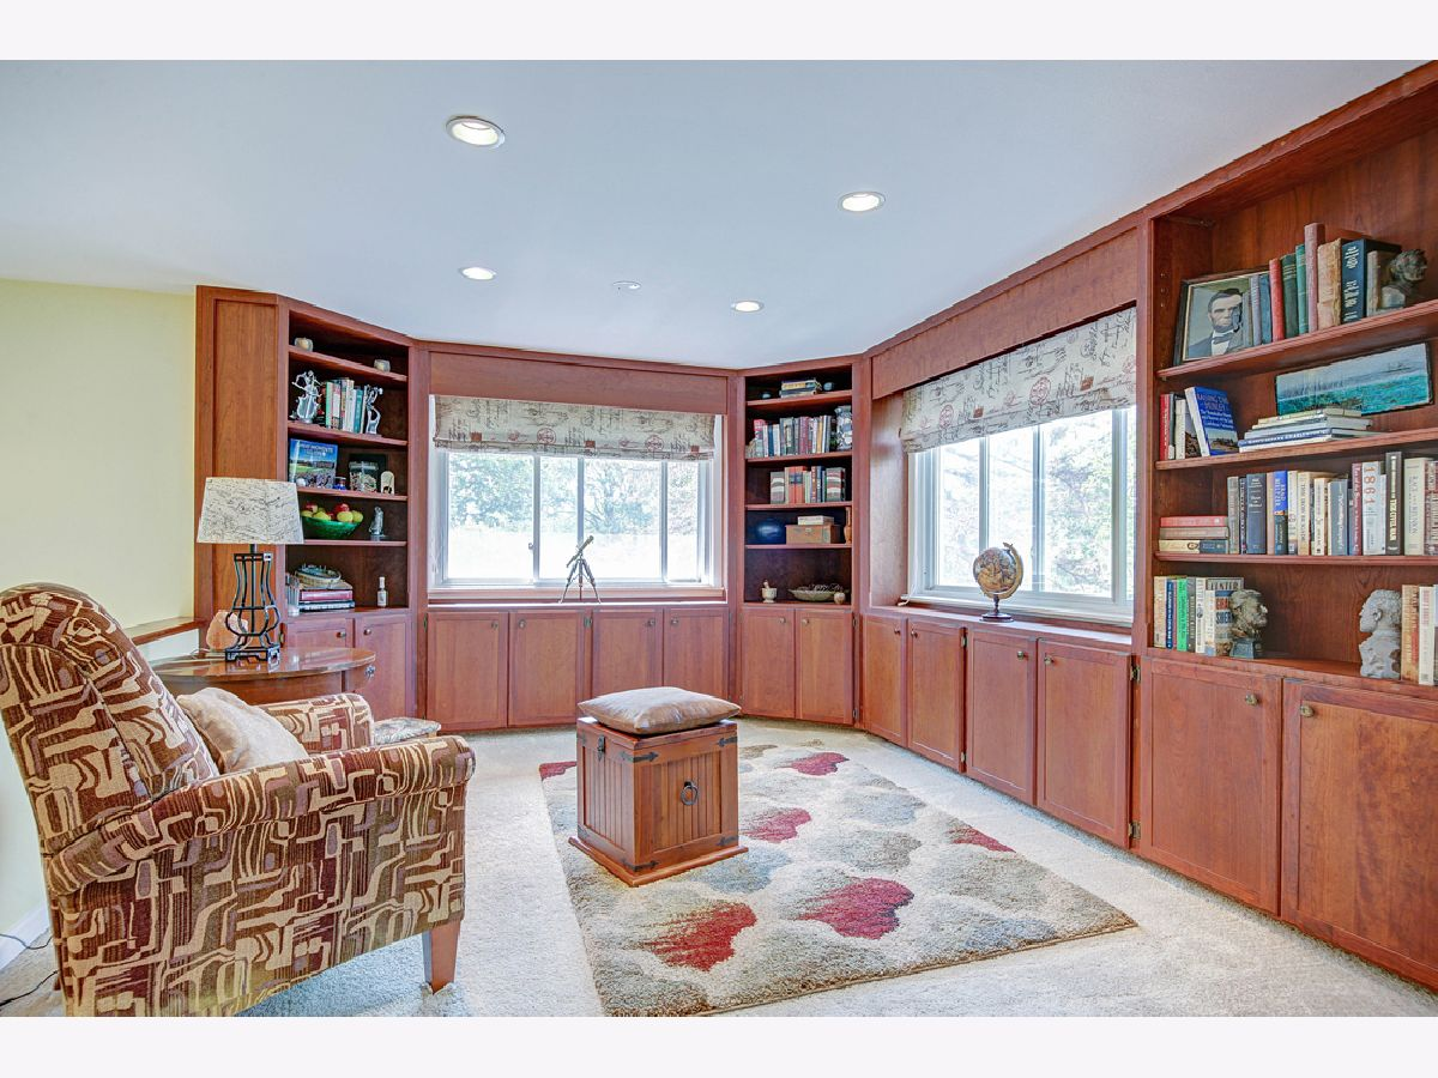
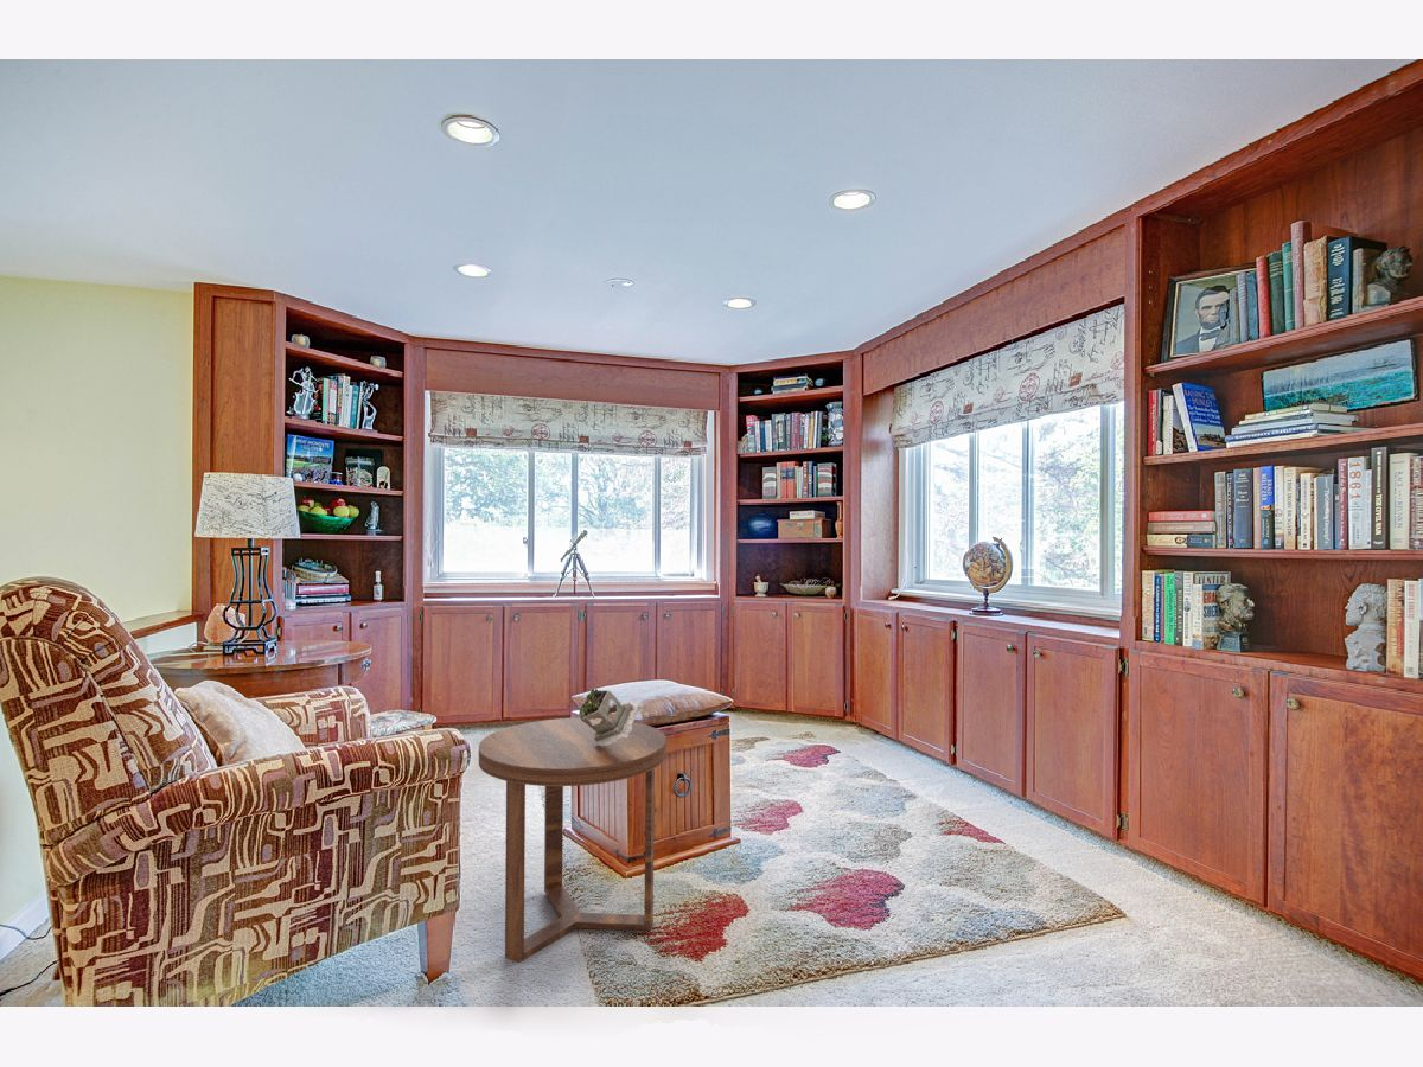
+ succulent plant (606, 715)
+ side table (562, 831)
